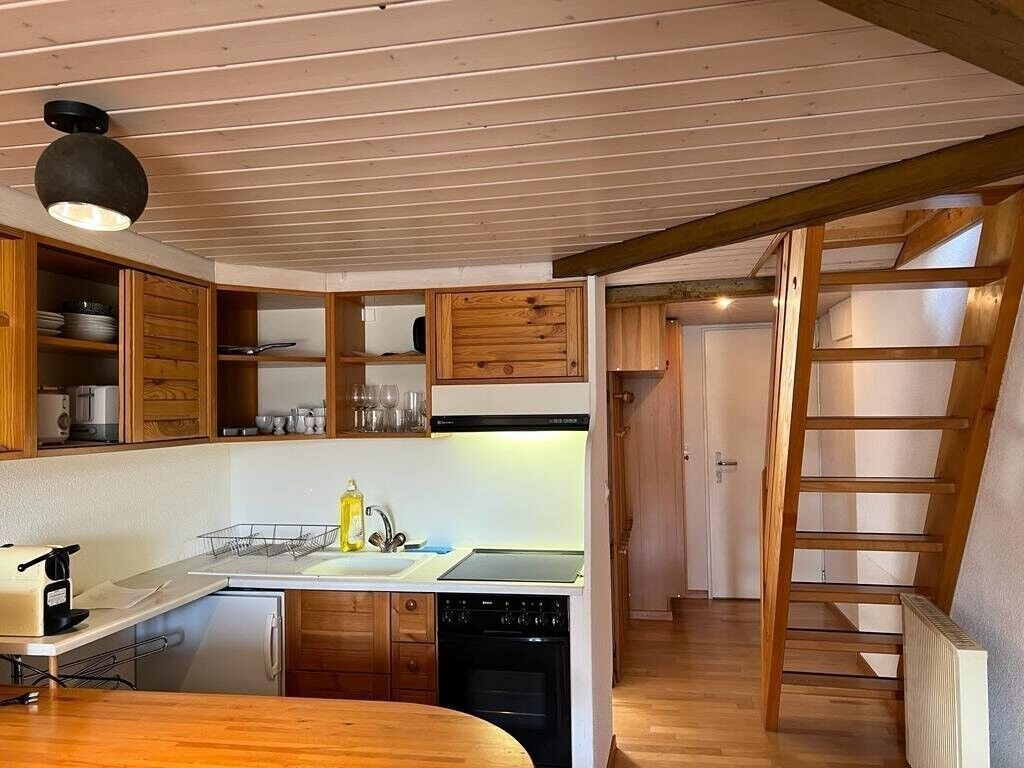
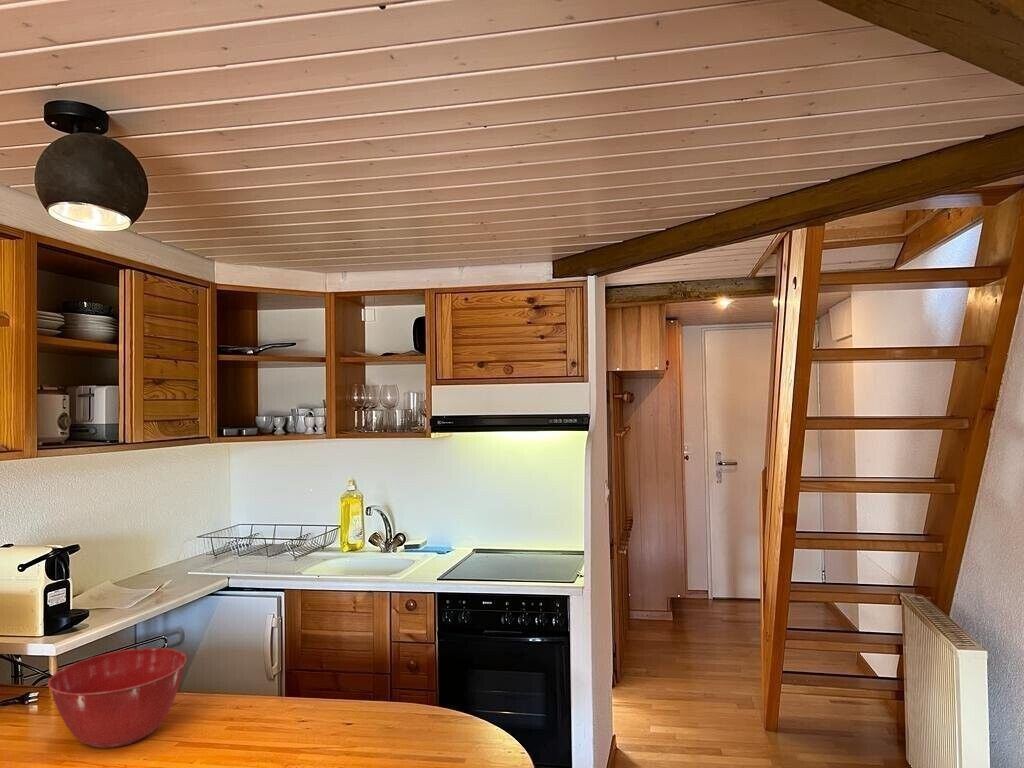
+ mixing bowl (120, 701)
